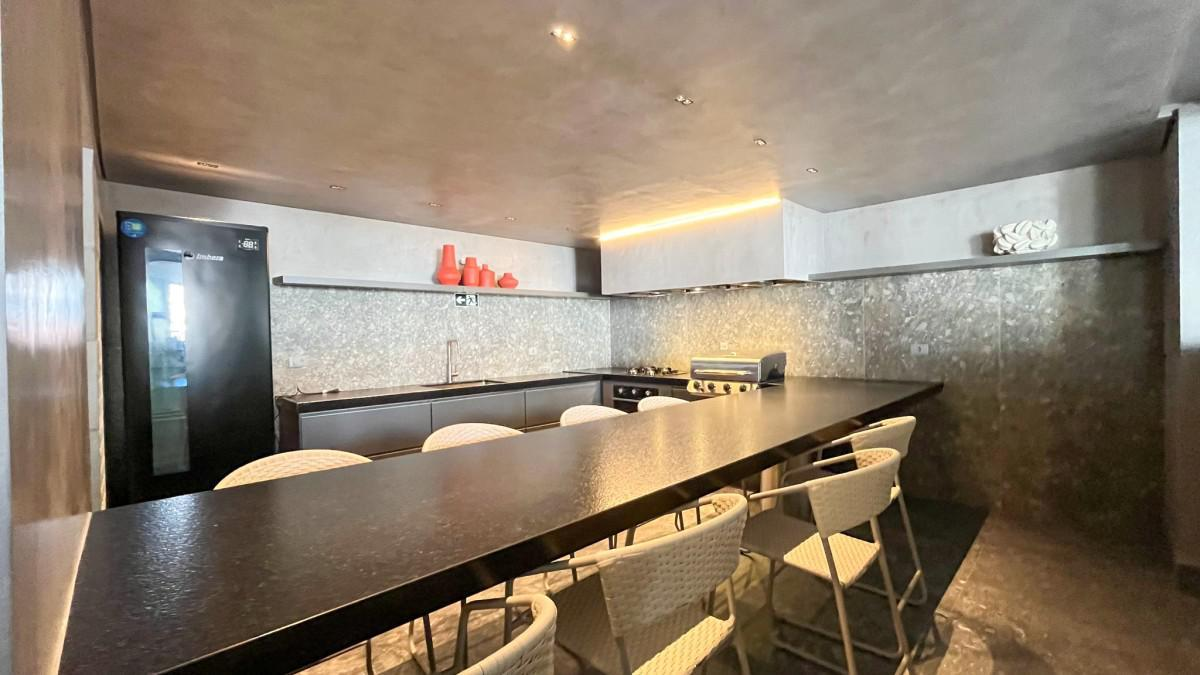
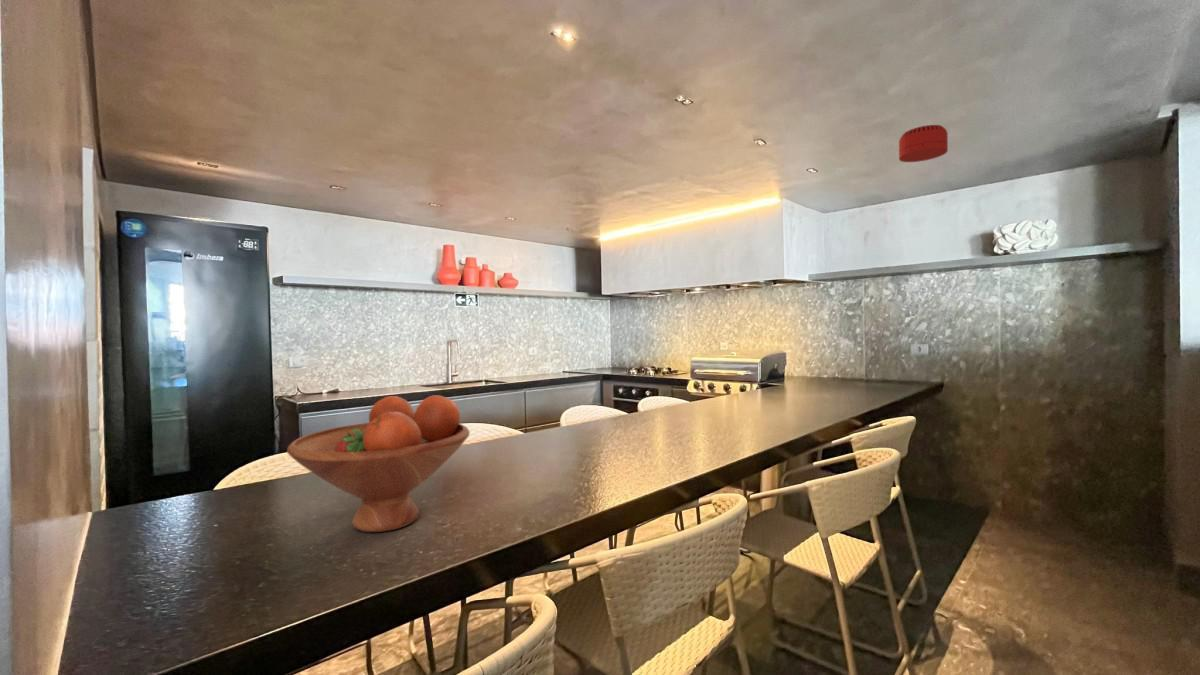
+ smoke detector (922, 143)
+ fruit bowl (384, 461)
